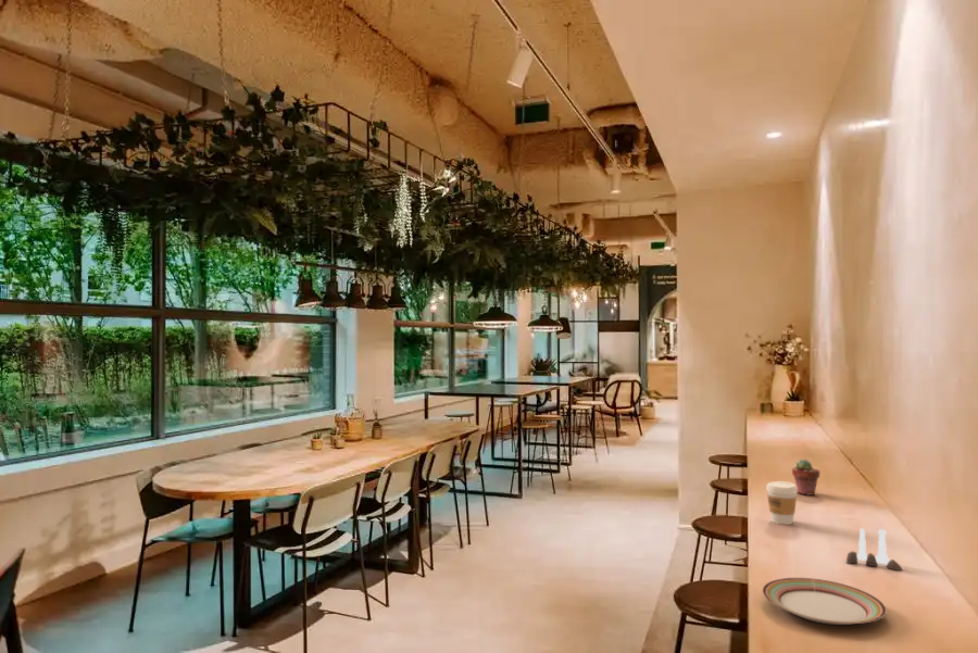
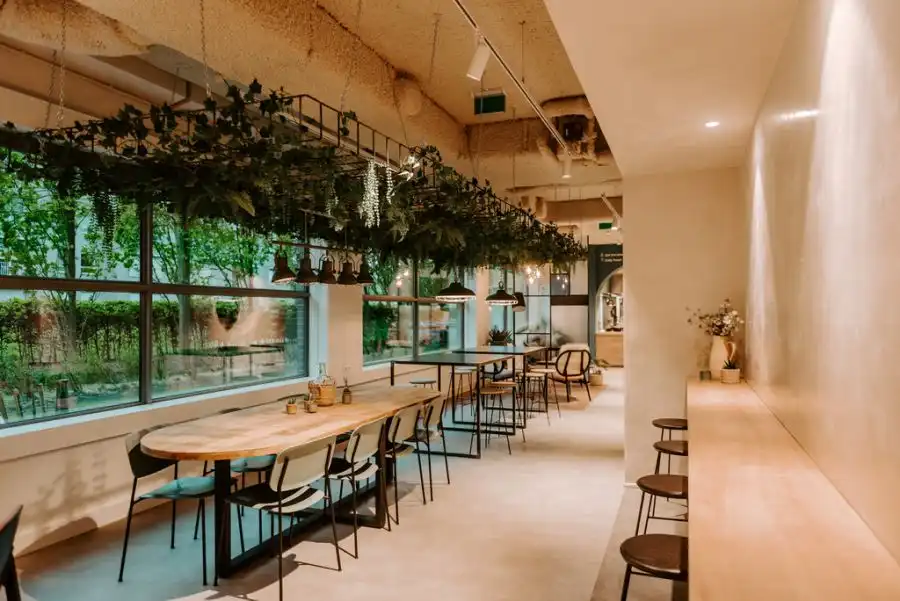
- potted succulent (805, 476)
- coffee cup (781, 502)
- plate (822, 603)
- salt and pepper shaker set (878, 547)
